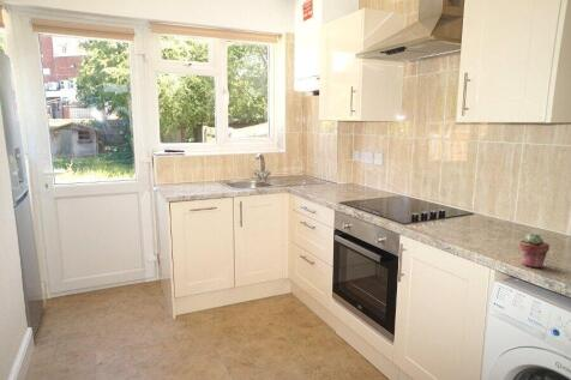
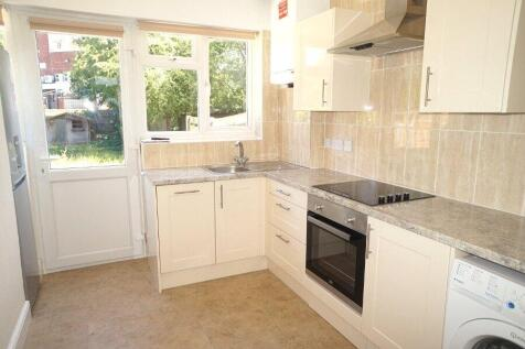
- potted succulent (534, 248)
